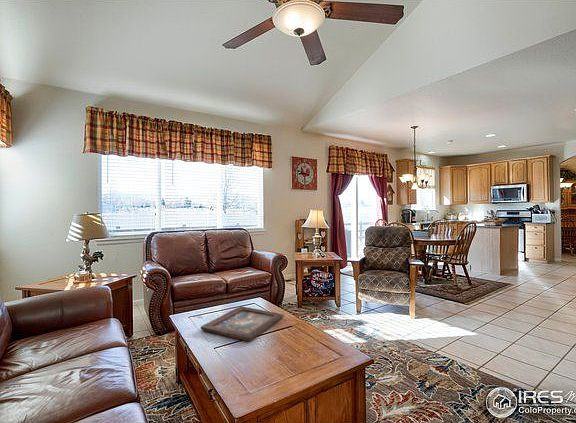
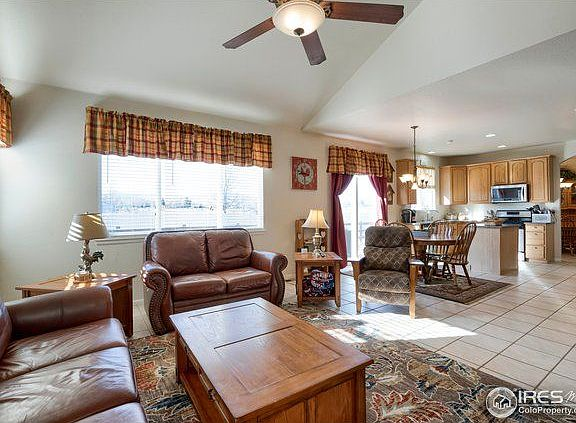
- decorative tray (244, 321)
